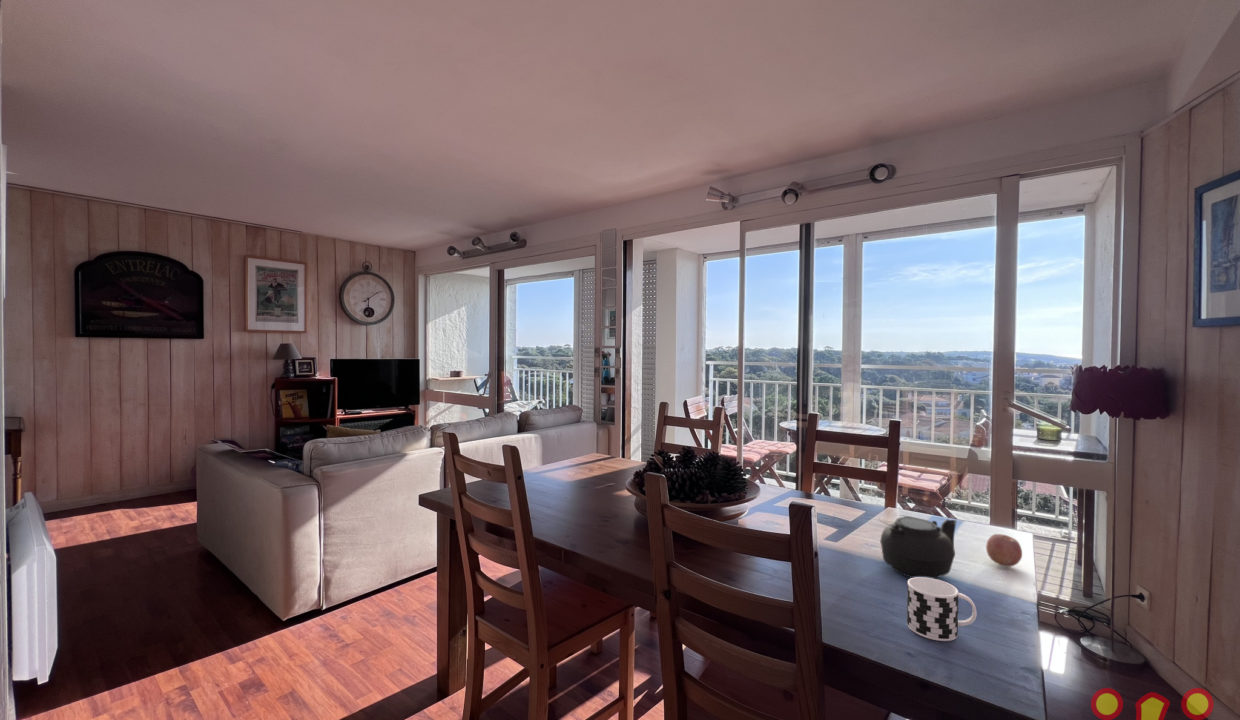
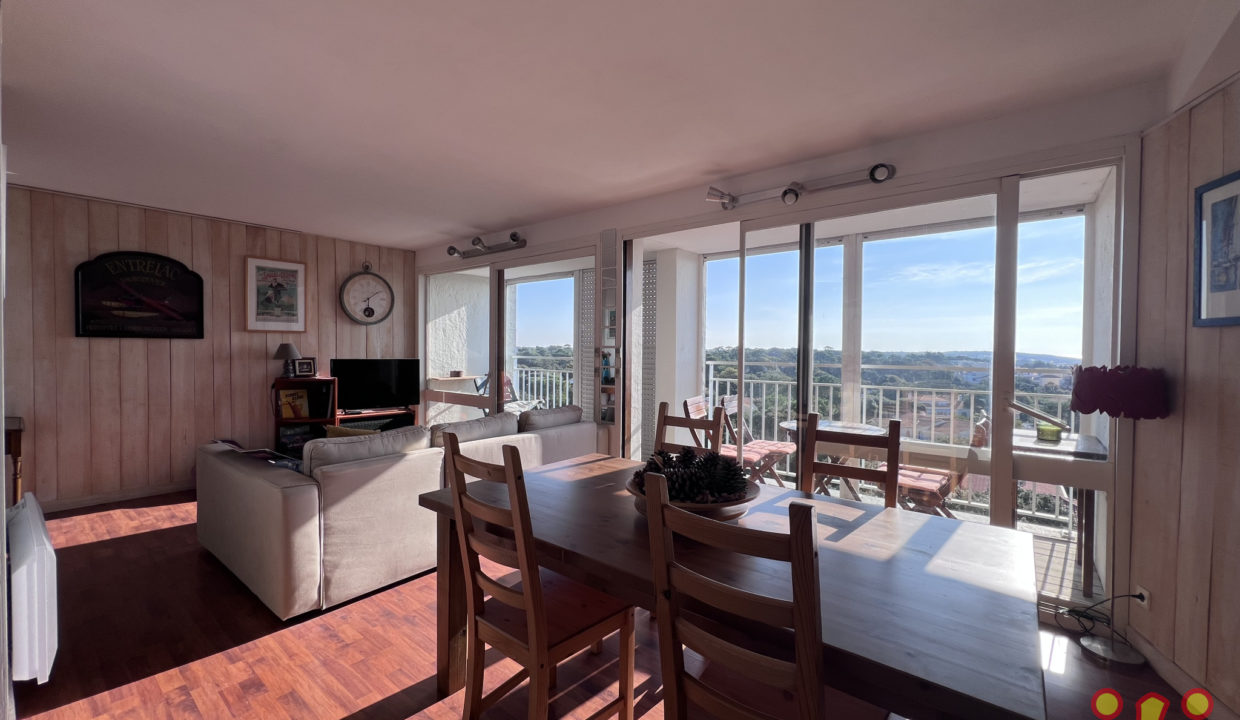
- fruit (1003, 550)
- teapot (921, 546)
- cup (940, 609)
